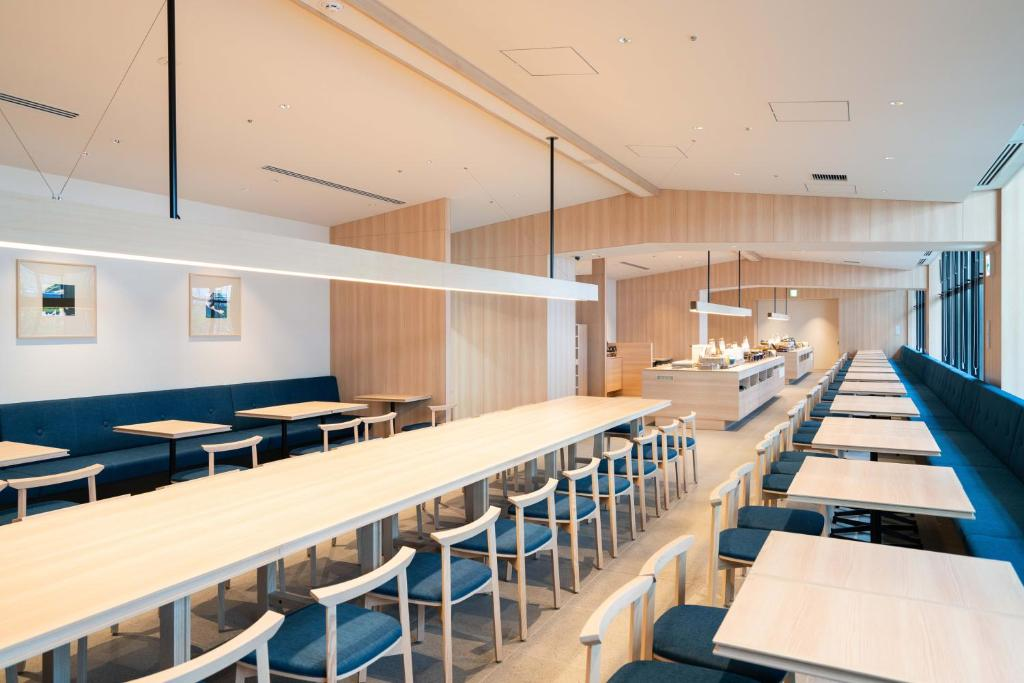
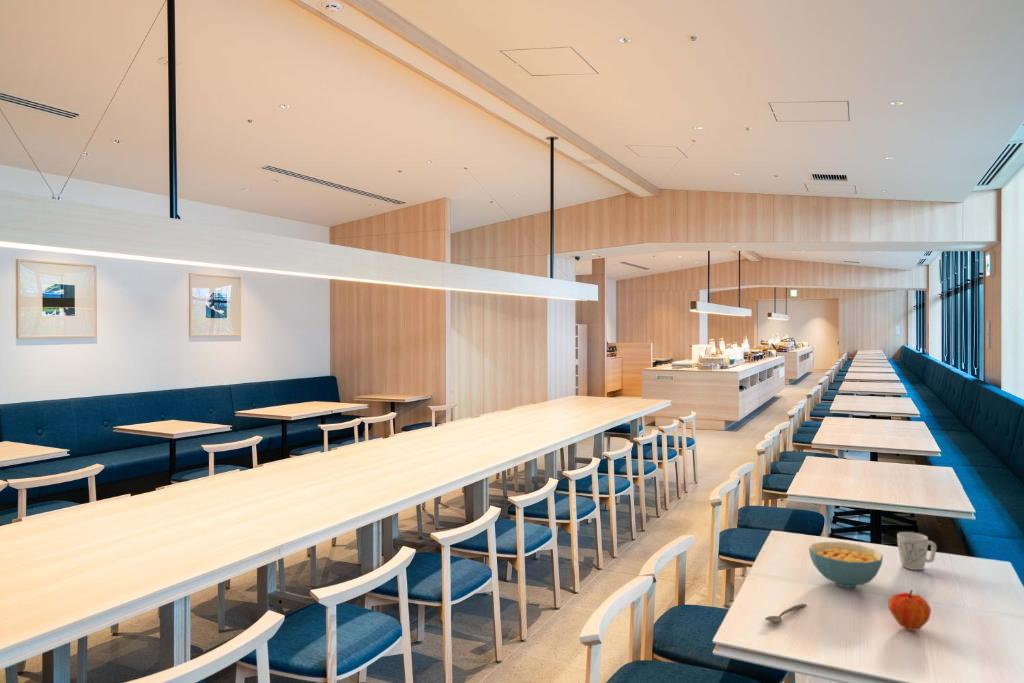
+ fruit (909, 609)
+ spoon (786, 612)
+ mug (917, 551)
+ cereal bowl (845, 567)
